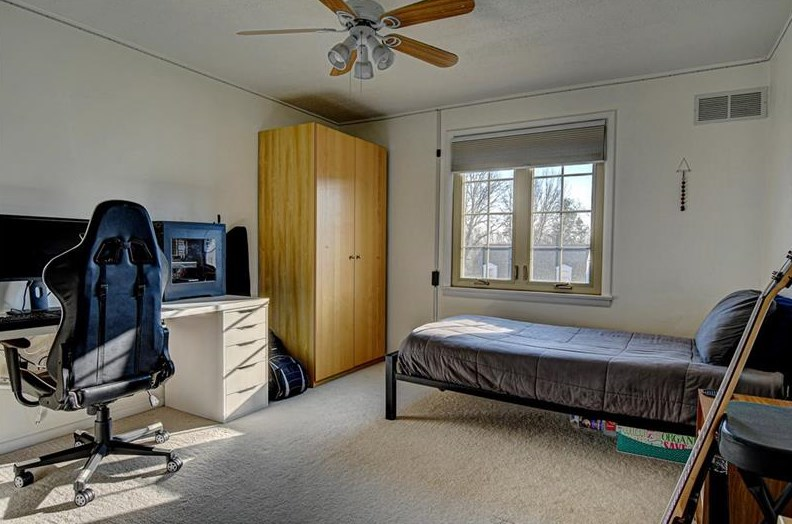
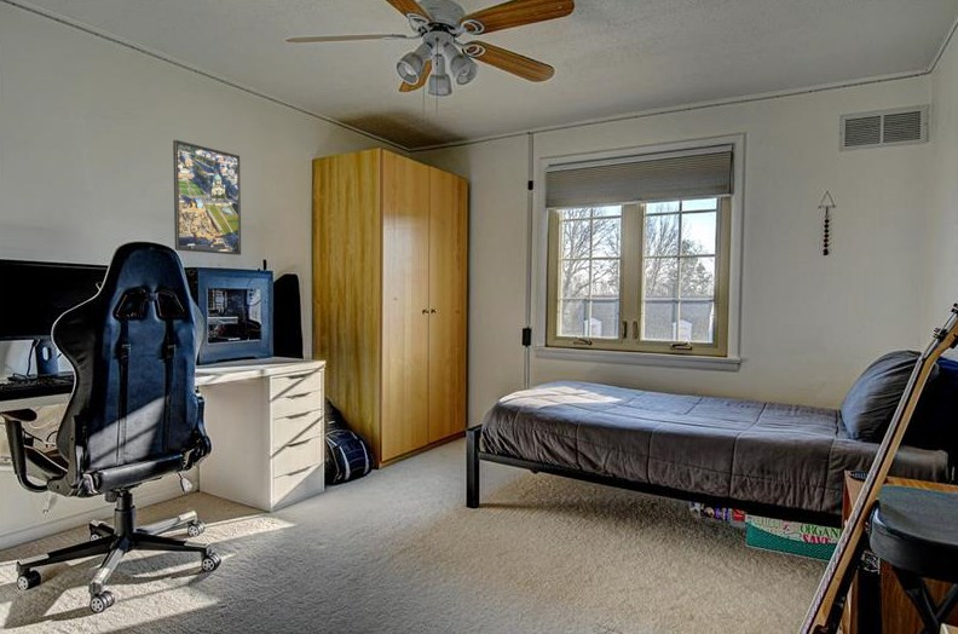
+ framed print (208, 200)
